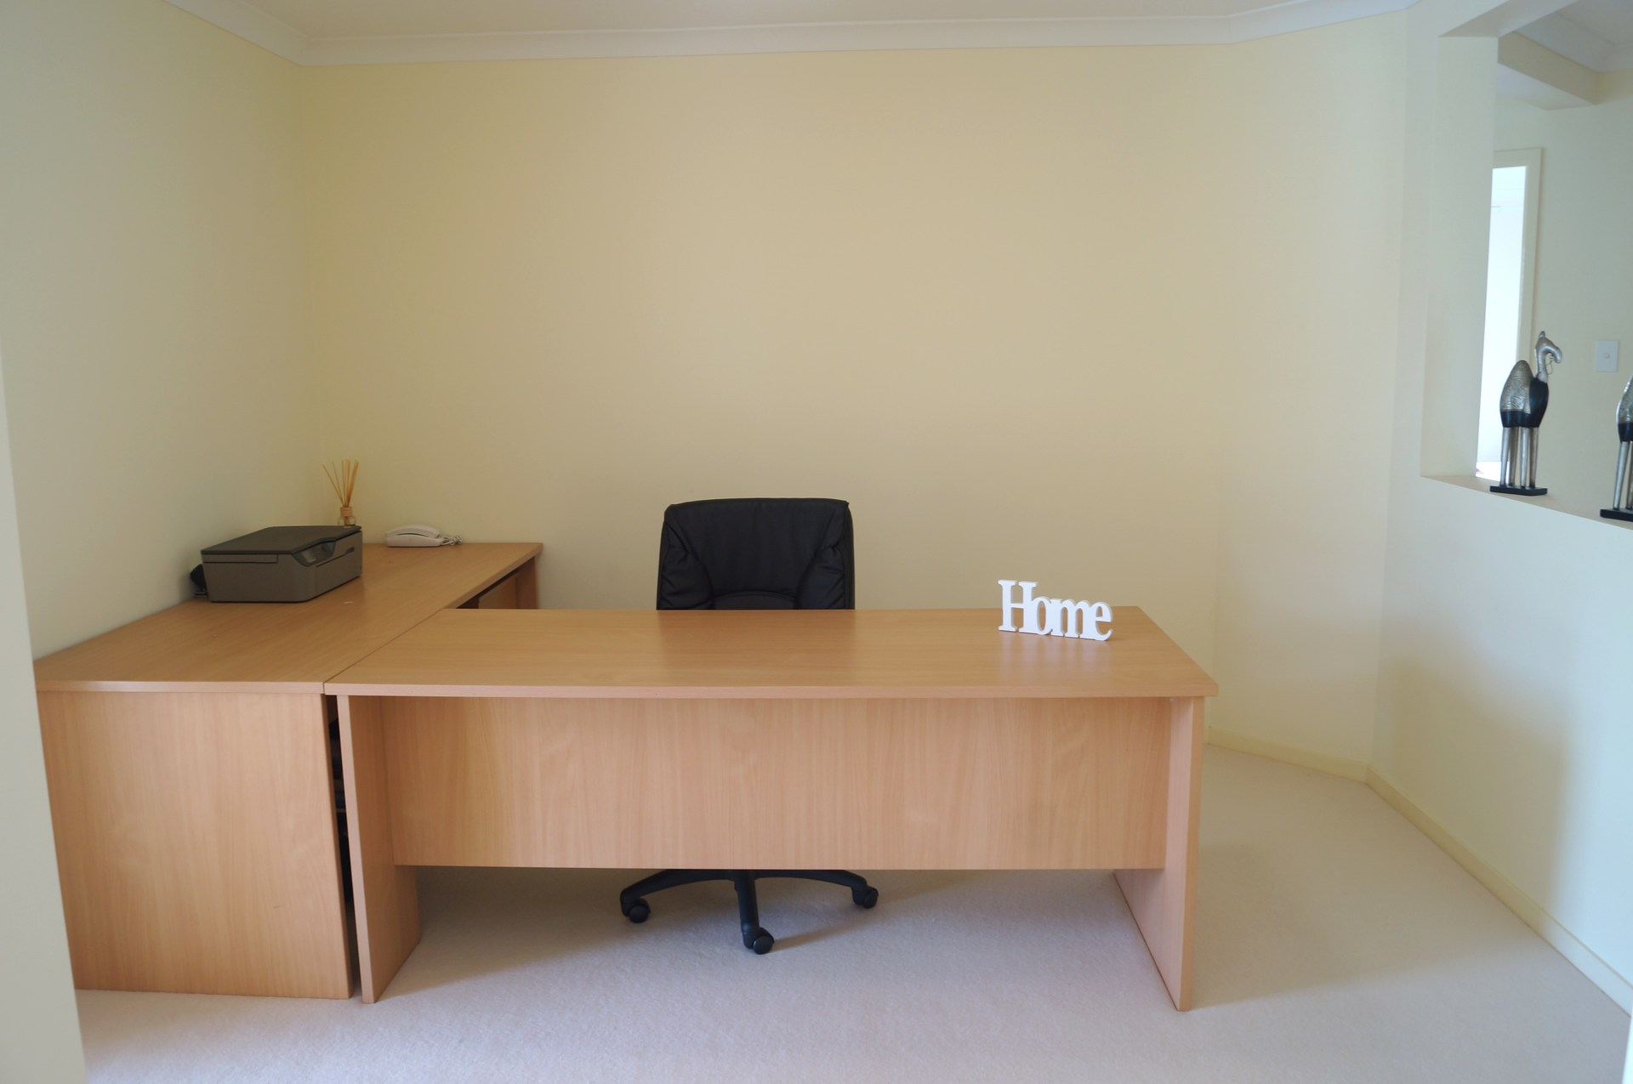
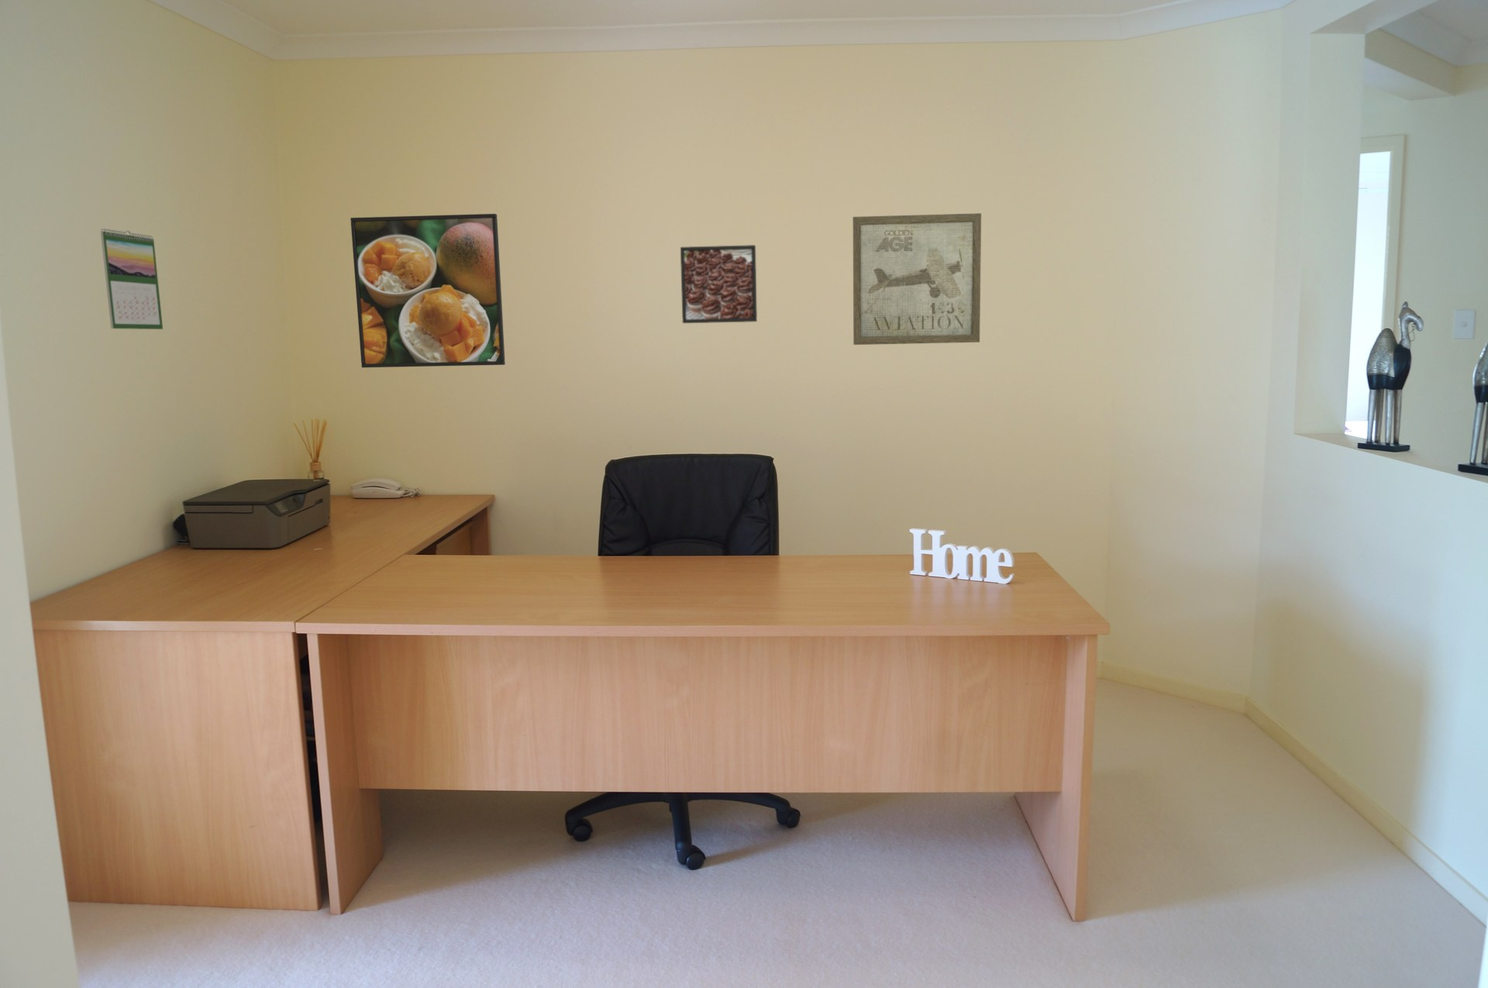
+ wall art (916, 280)
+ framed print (719, 284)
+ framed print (428, 291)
+ calendar (132, 280)
